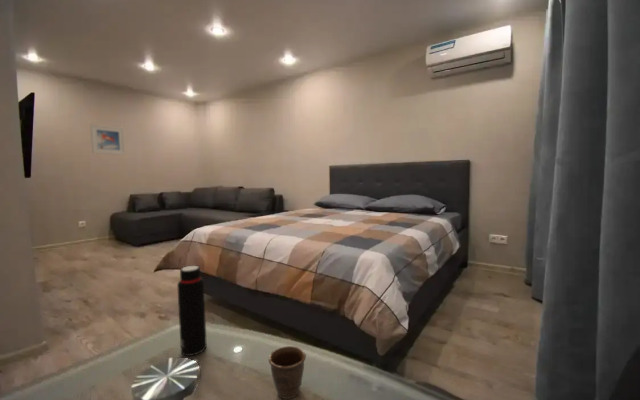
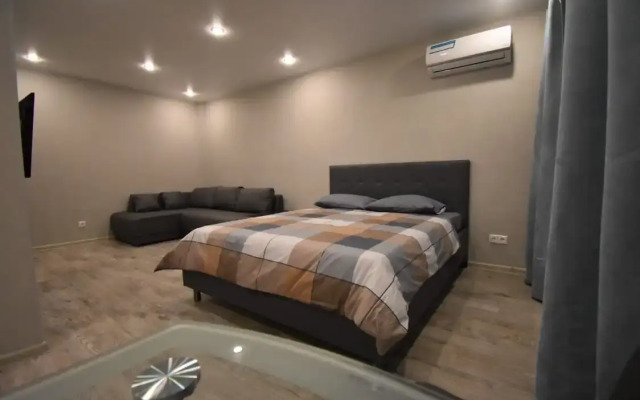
- mug (286, 371)
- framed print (108, 140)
- water bottle (191, 308)
